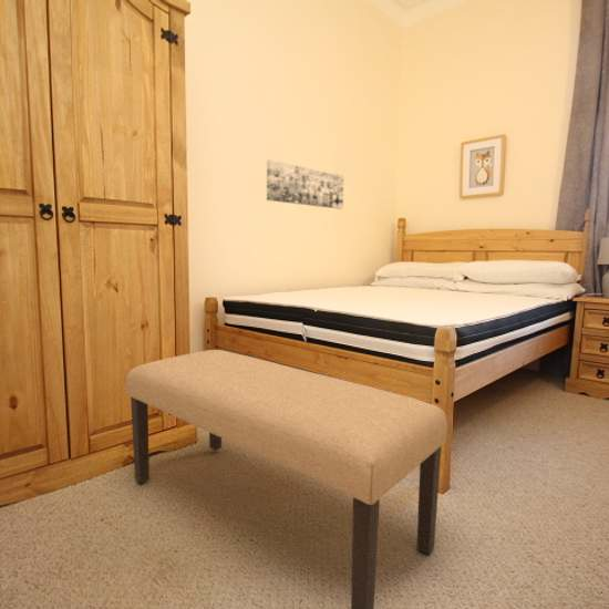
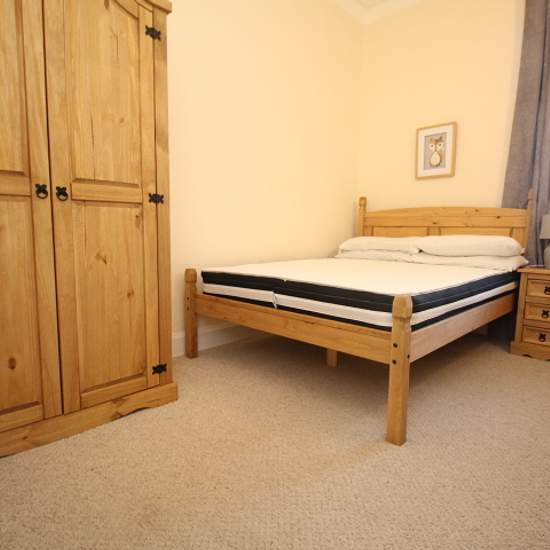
- bench (266, 445)
- wall art (308, 186)
